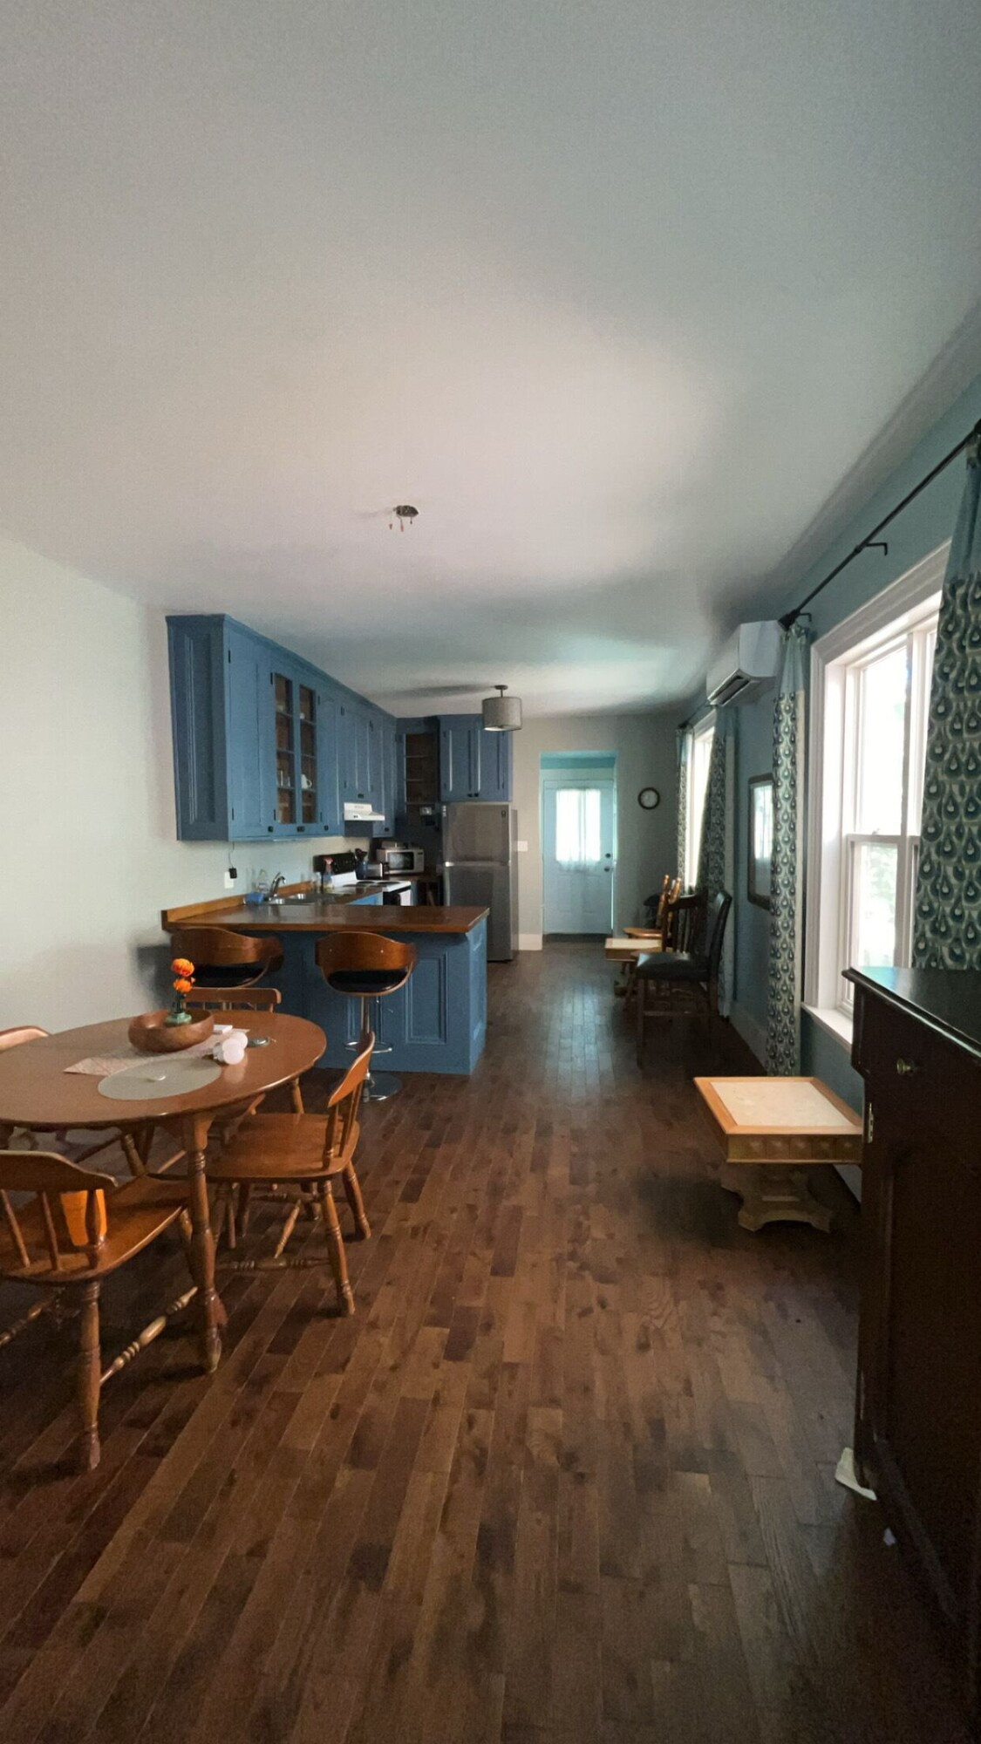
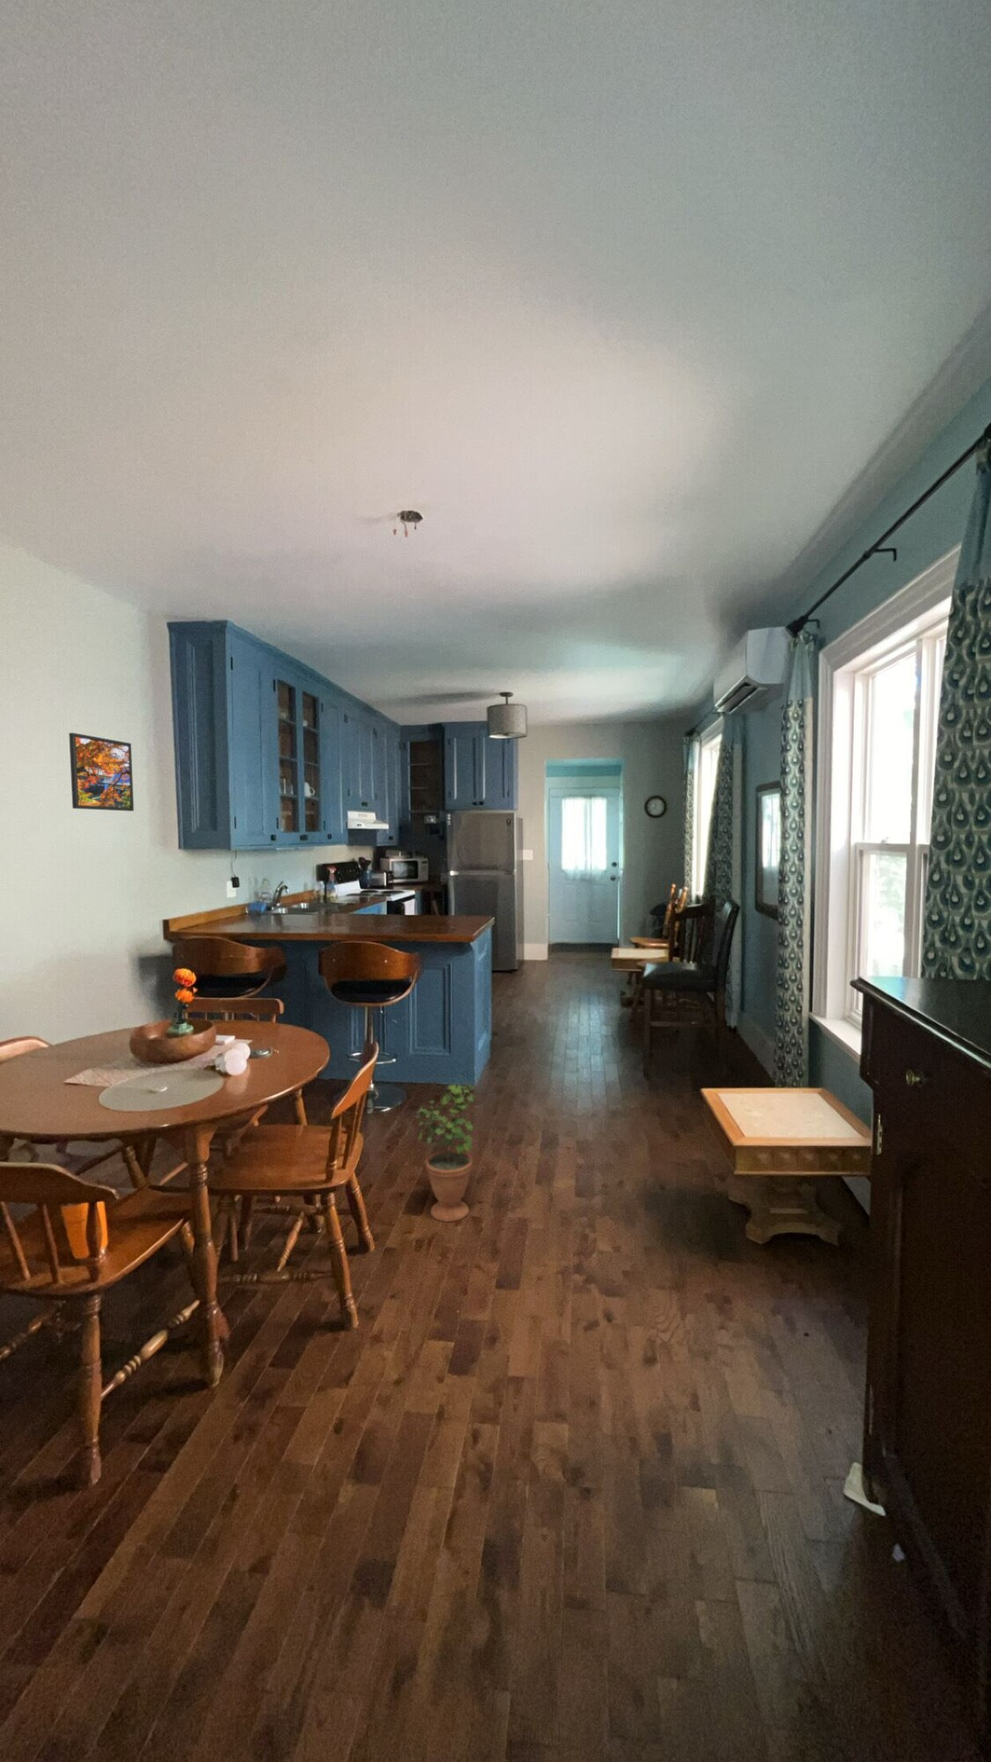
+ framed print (103, 773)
+ potted plant (449, 1144)
